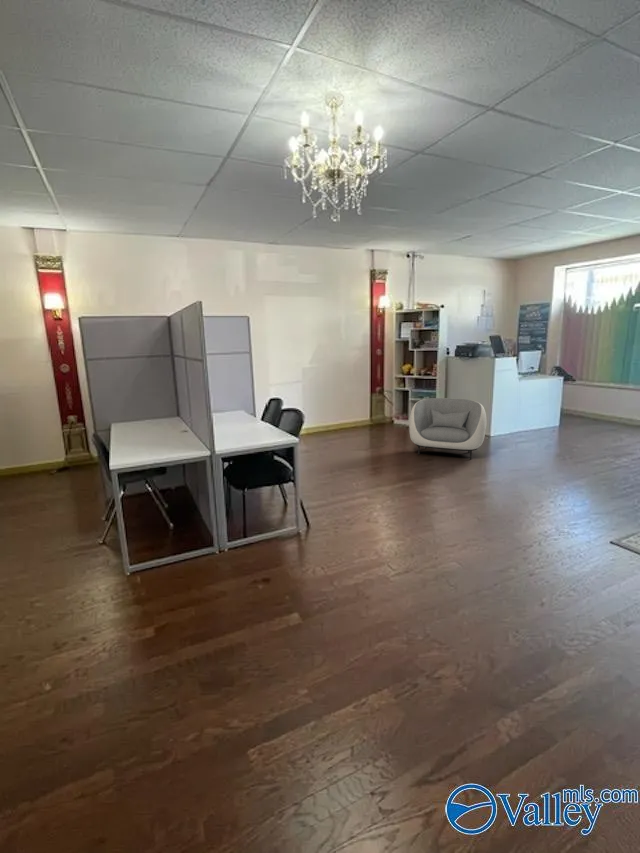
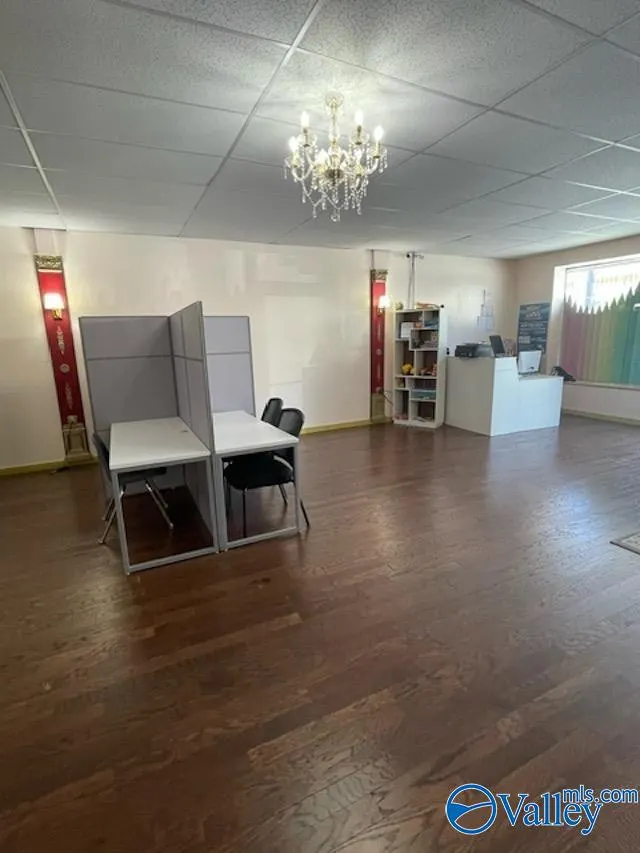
- armchair (446, 427)
